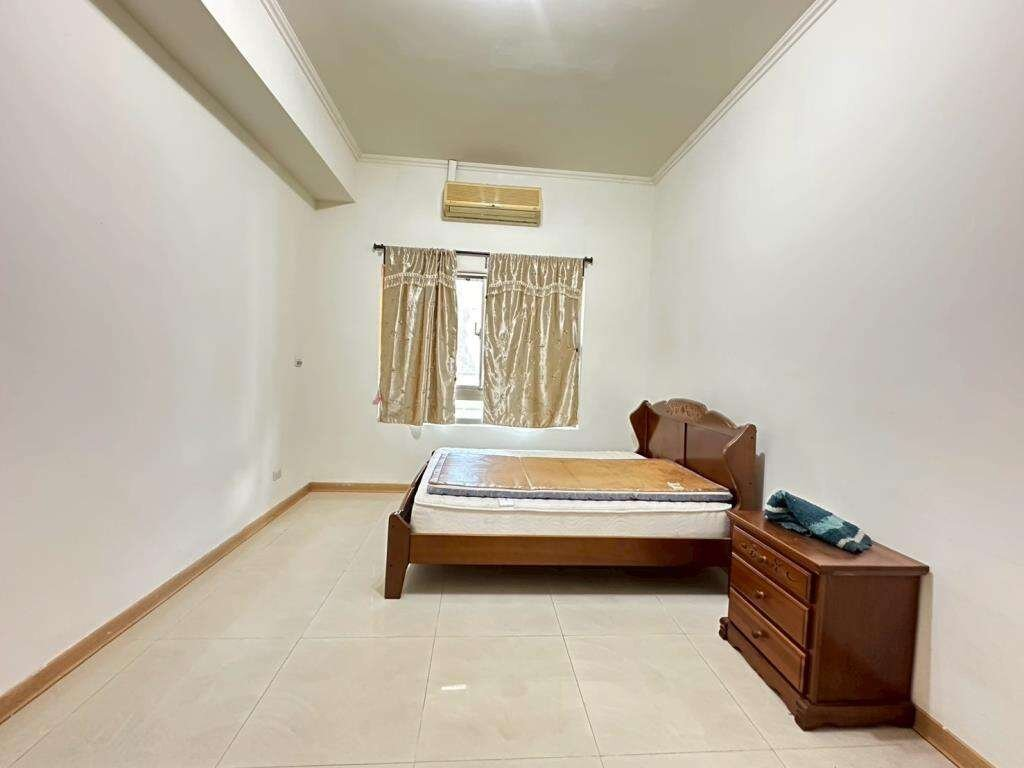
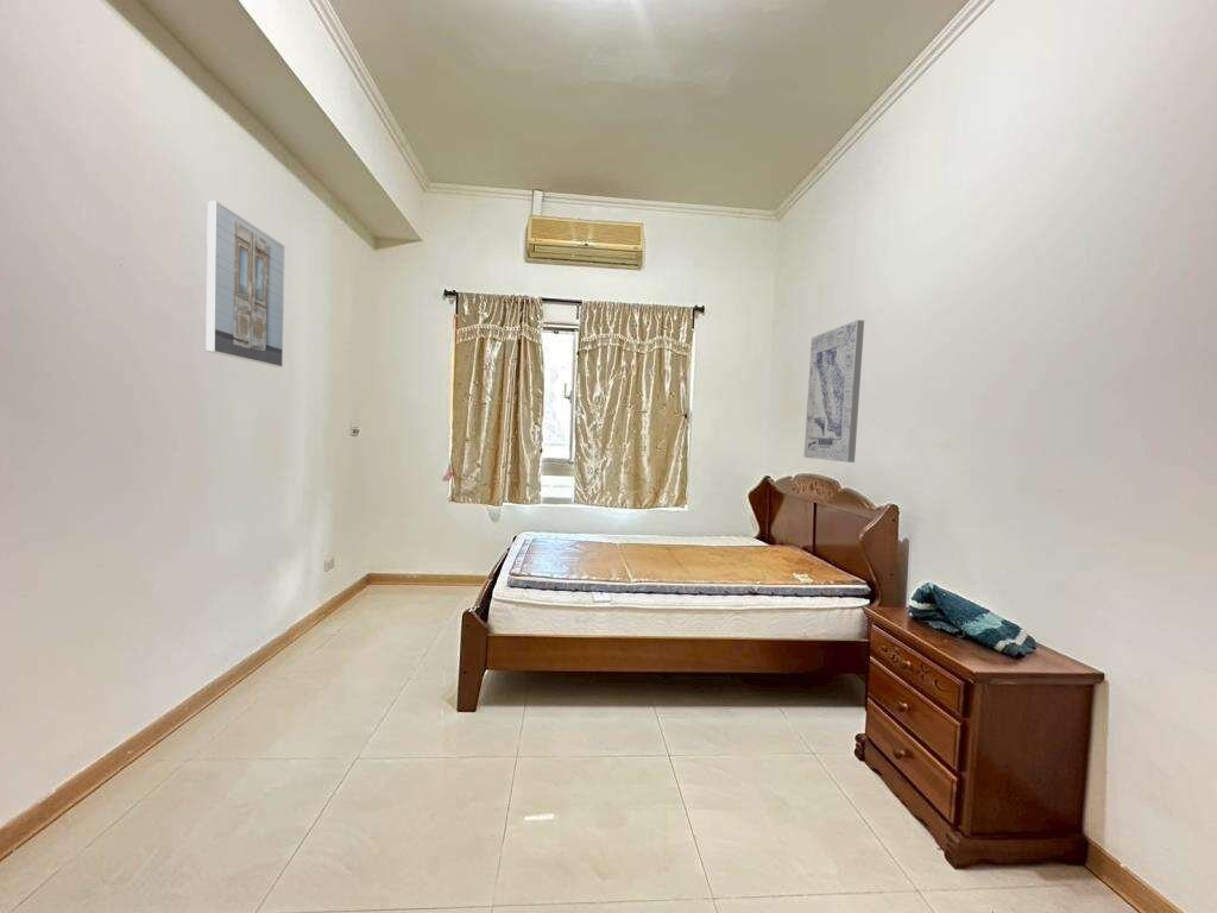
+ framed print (248, 292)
+ wall art (831, 395)
